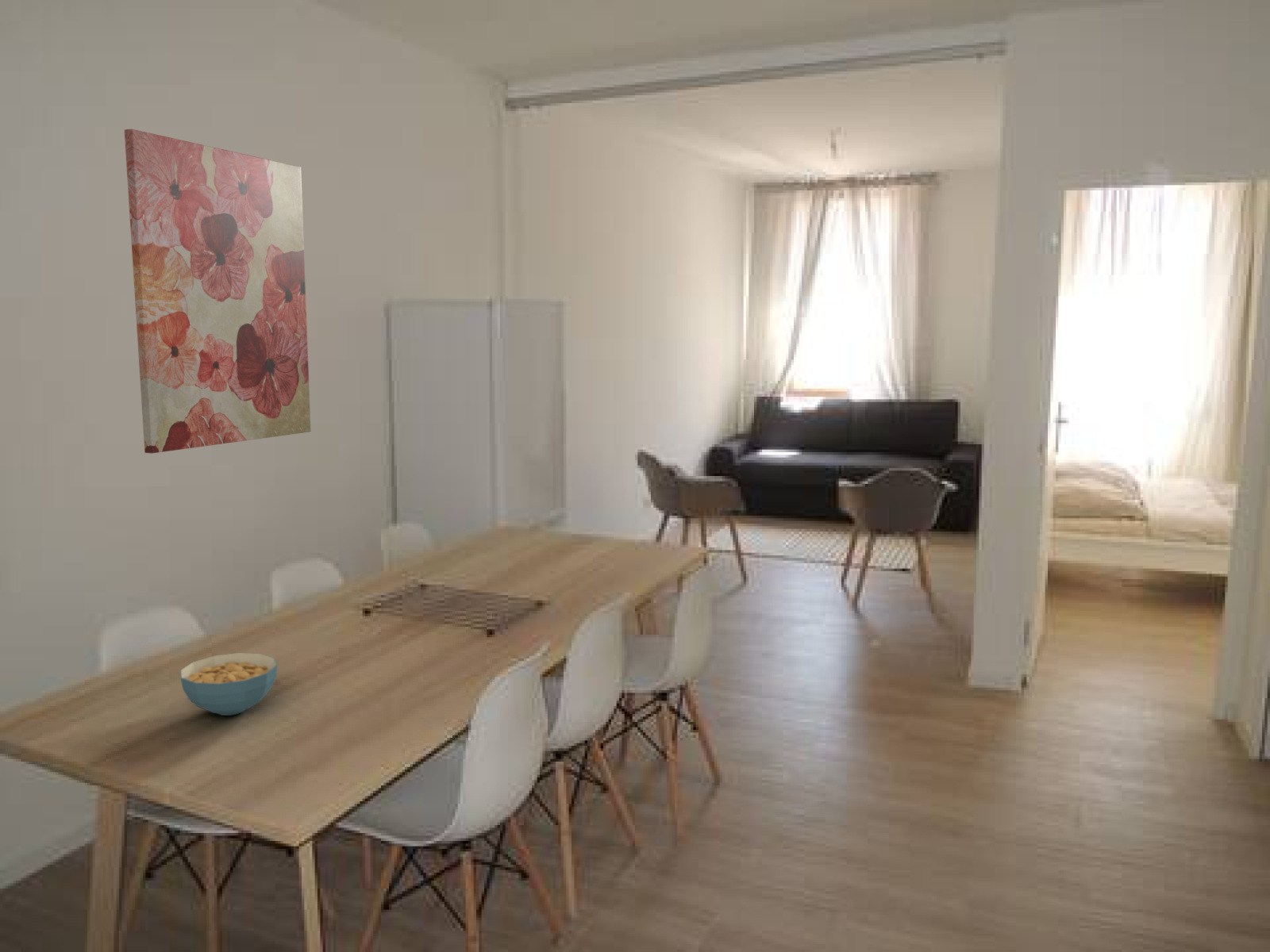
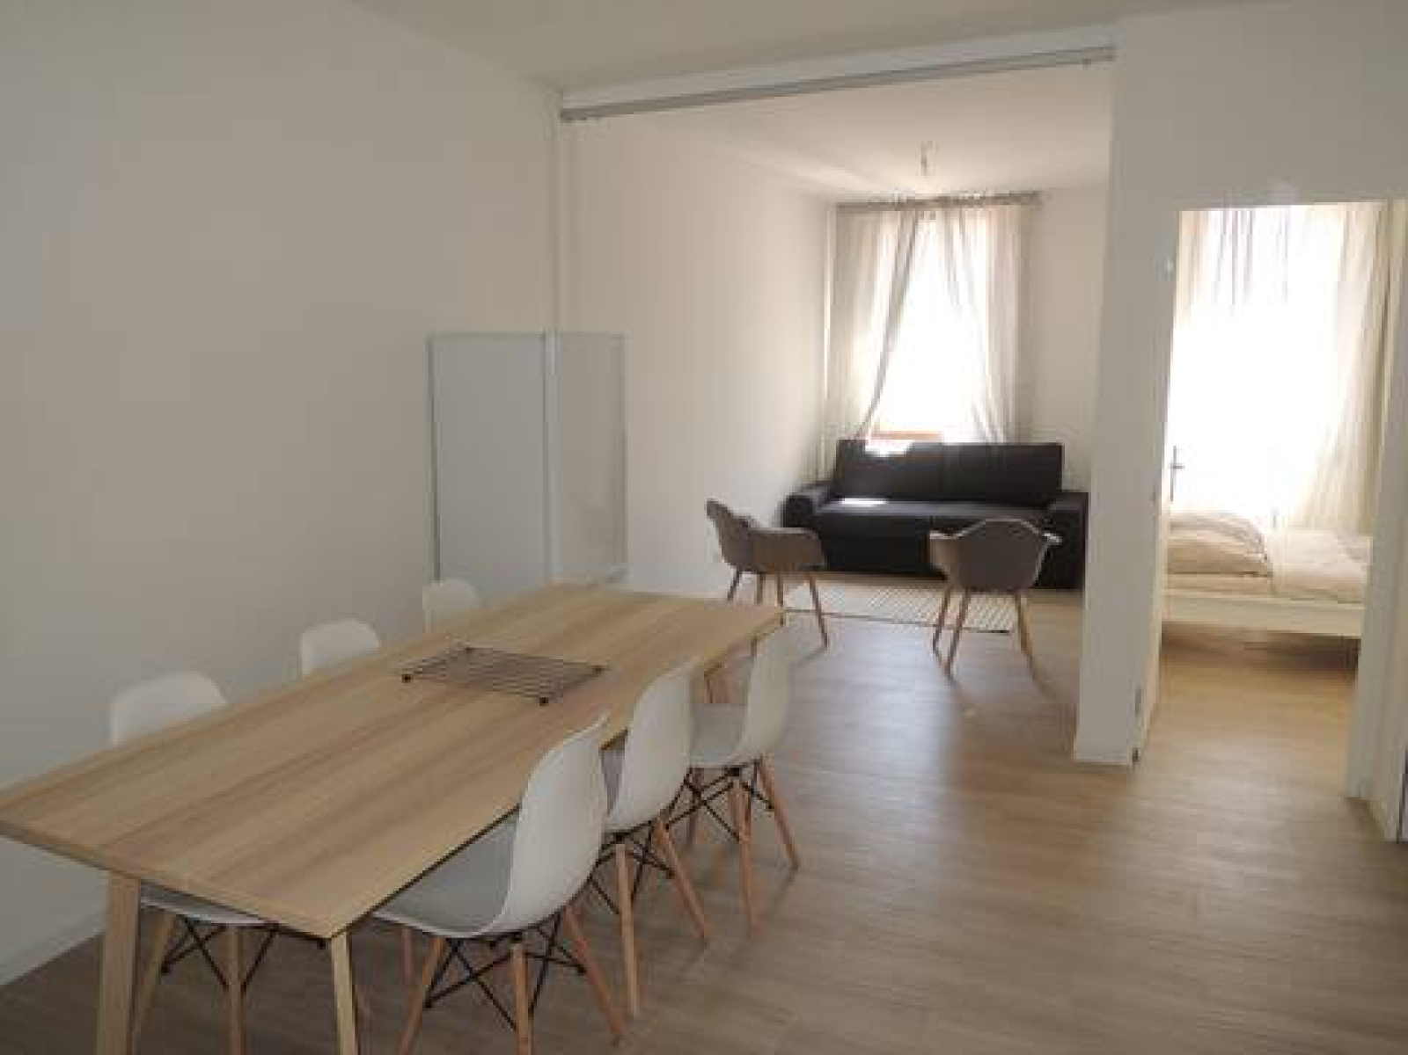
- cereal bowl (230, 689)
- wall art (229, 298)
